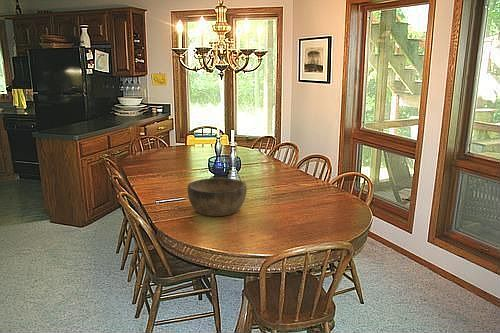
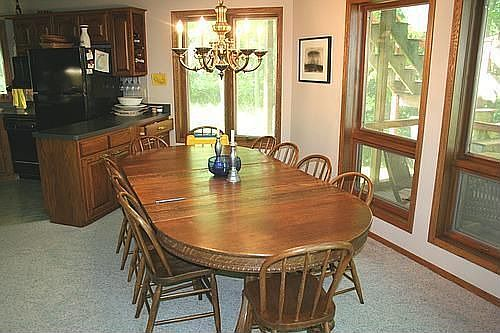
- bowl (217, 197)
